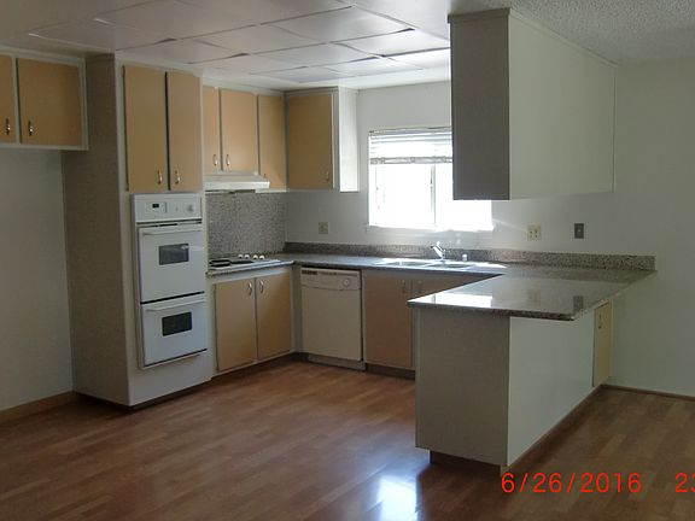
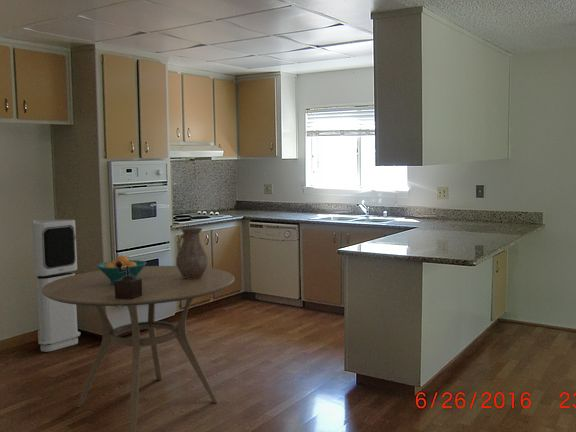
+ air purifier (49, 282)
+ fruit bowl (122, 269)
+ dining table (144, 343)
+ pitcher (191, 252)
+ pepper mill (124, 279)
